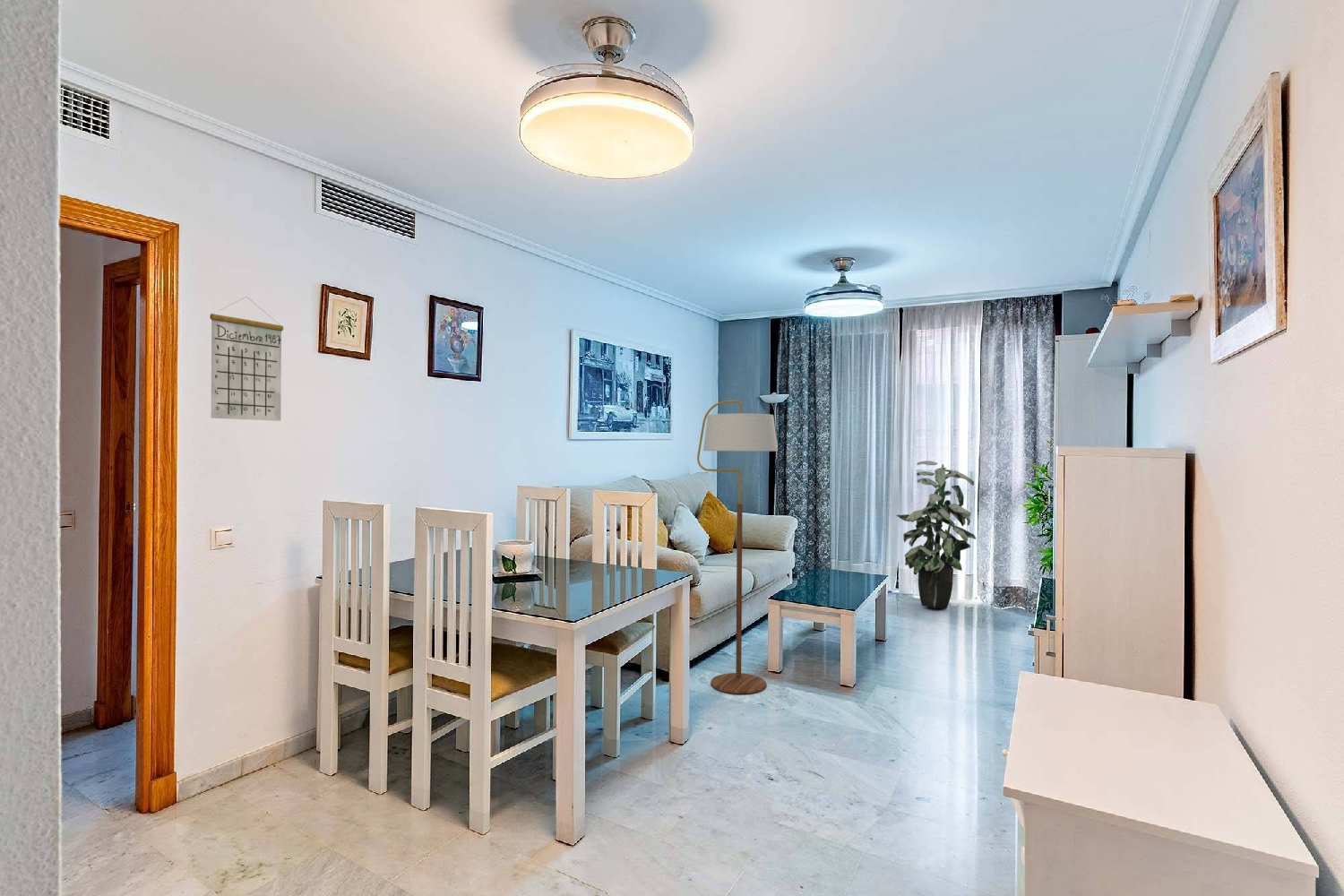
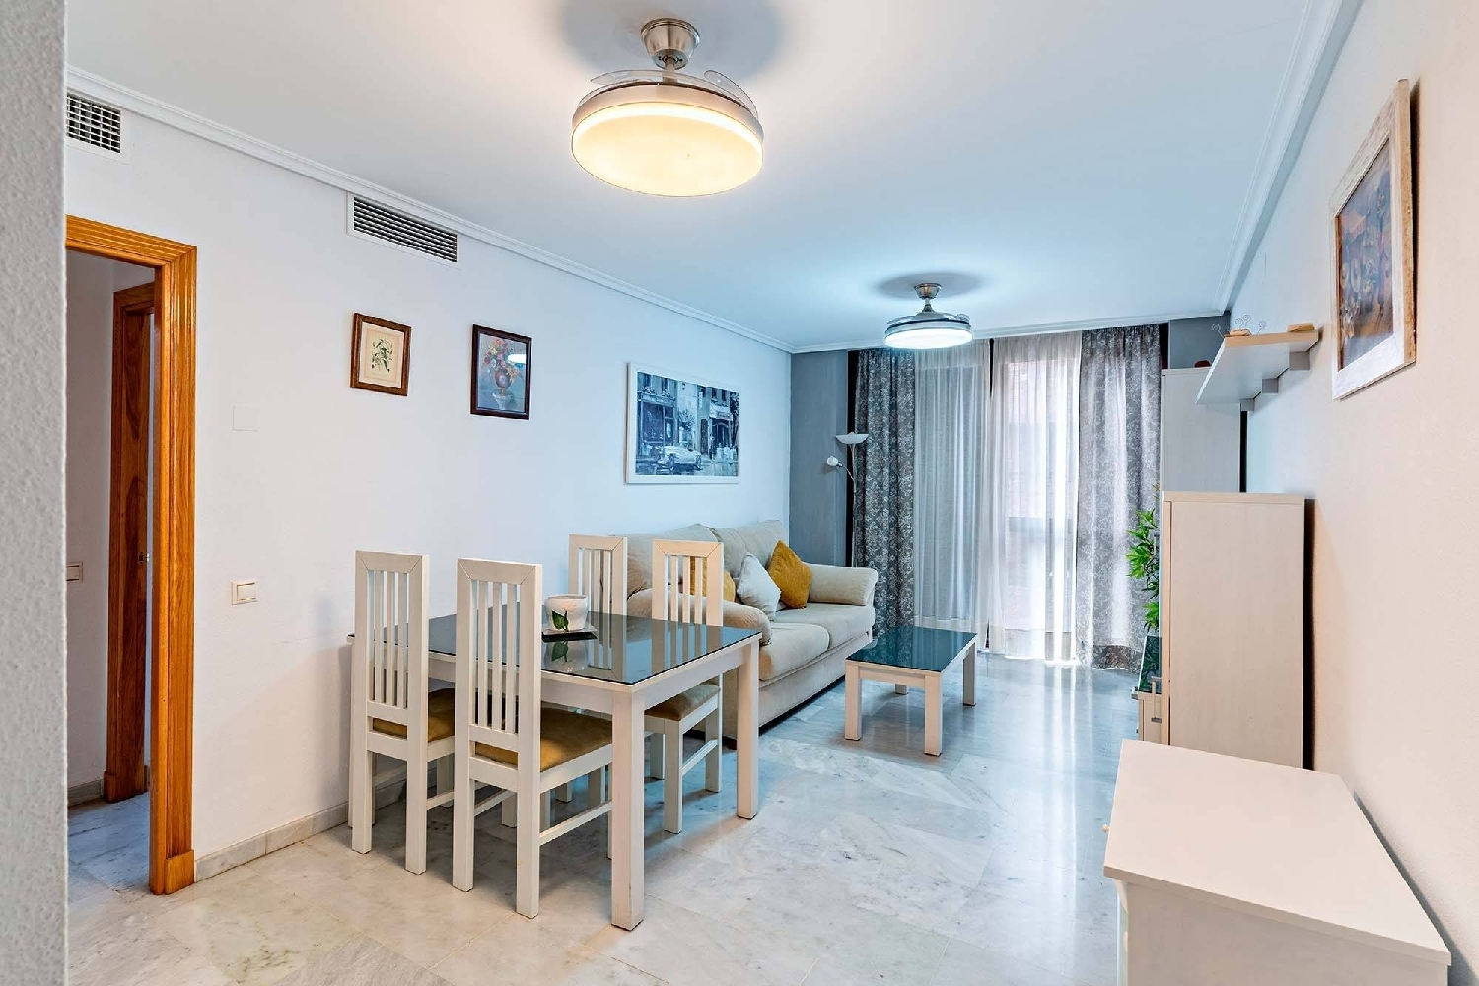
- calendar (247, 358)
- floor lamp (737, 541)
- indoor plant (934, 534)
